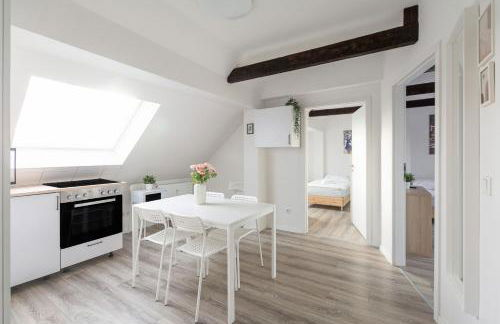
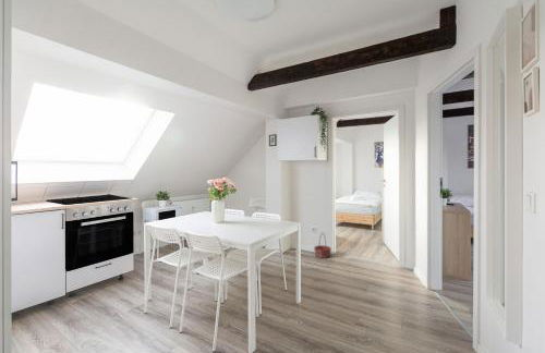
+ basket (322, 245)
